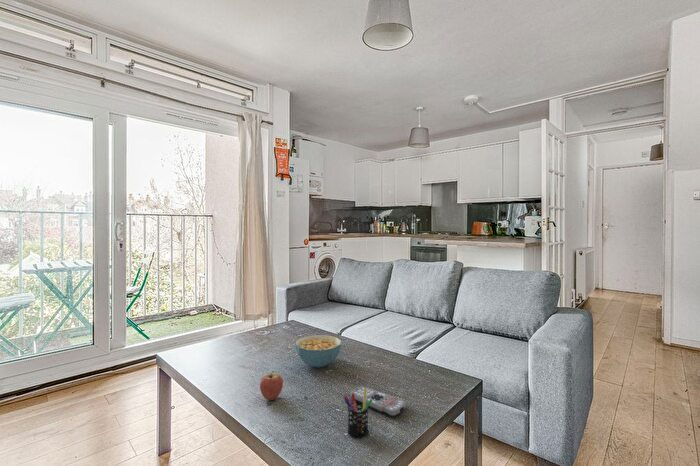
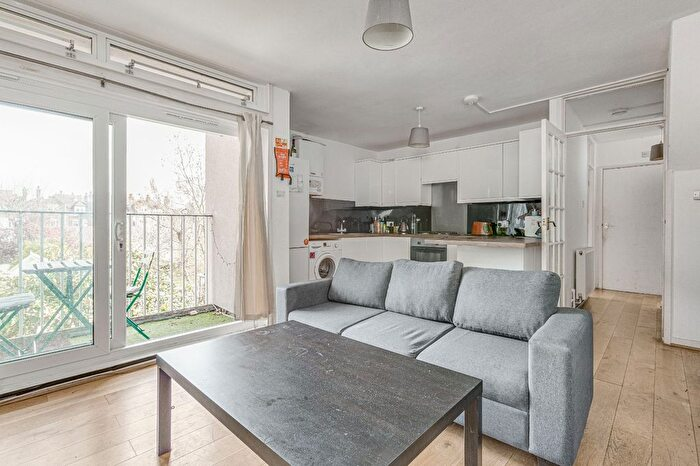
- remote control (376, 400)
- pen holder (359, 412)
- fruit (271, 384)
- cereal bowl (318, 353)
